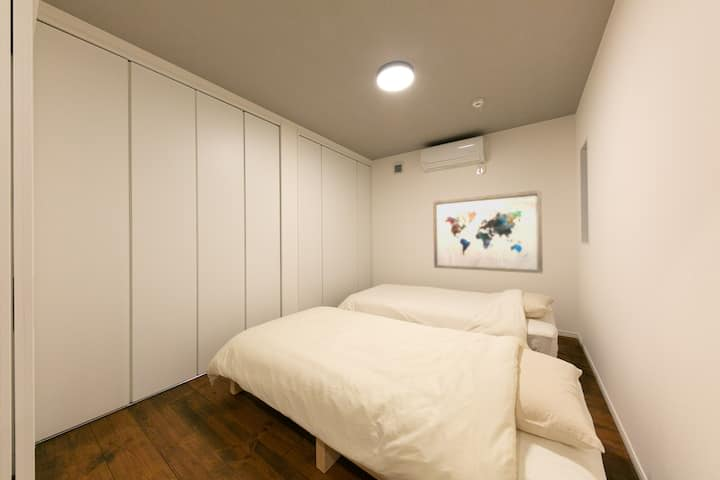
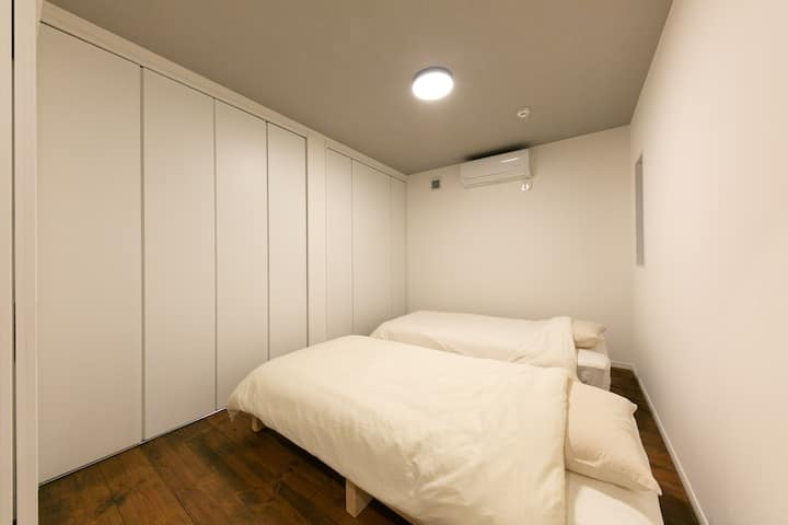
- wall art (482, 233)
